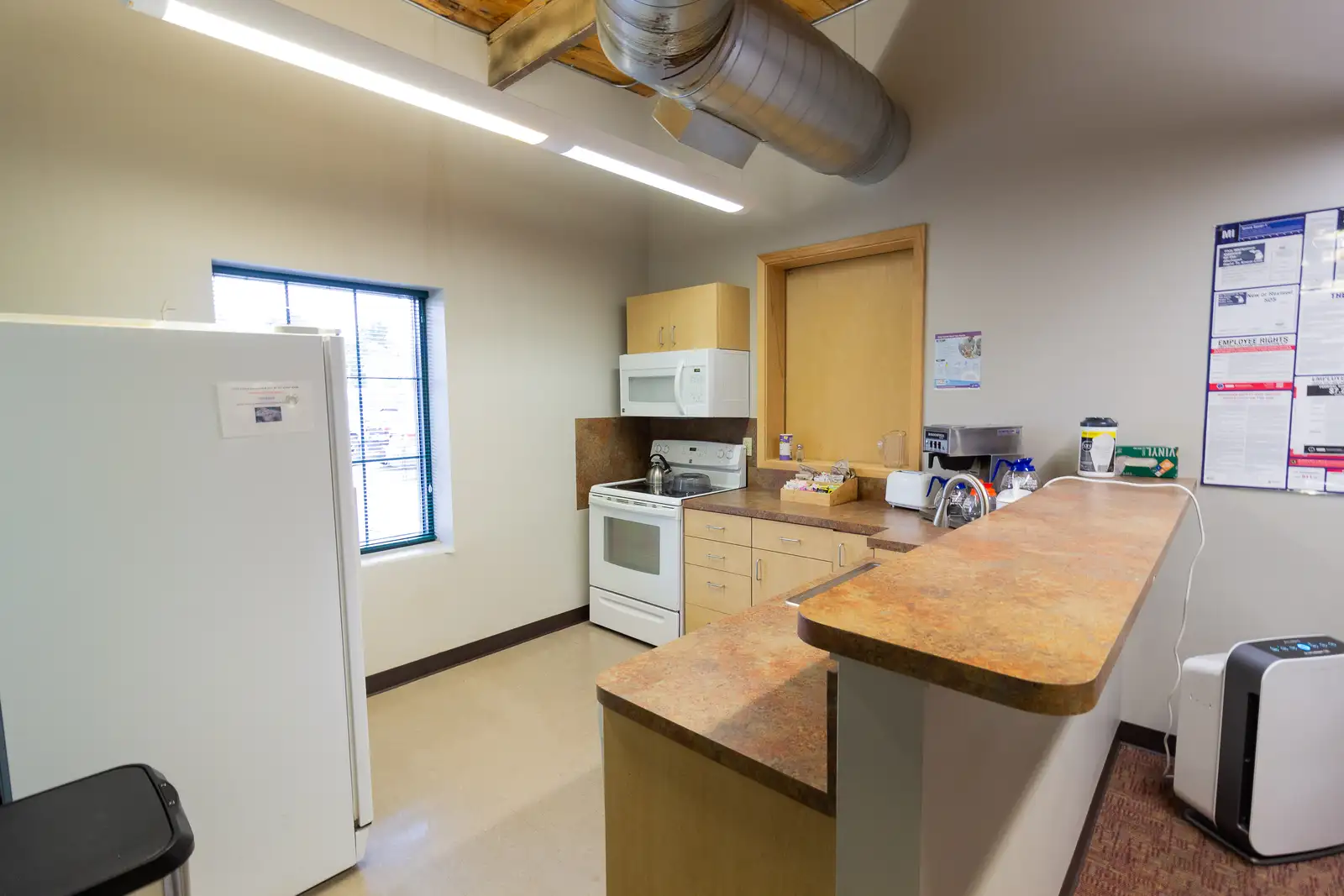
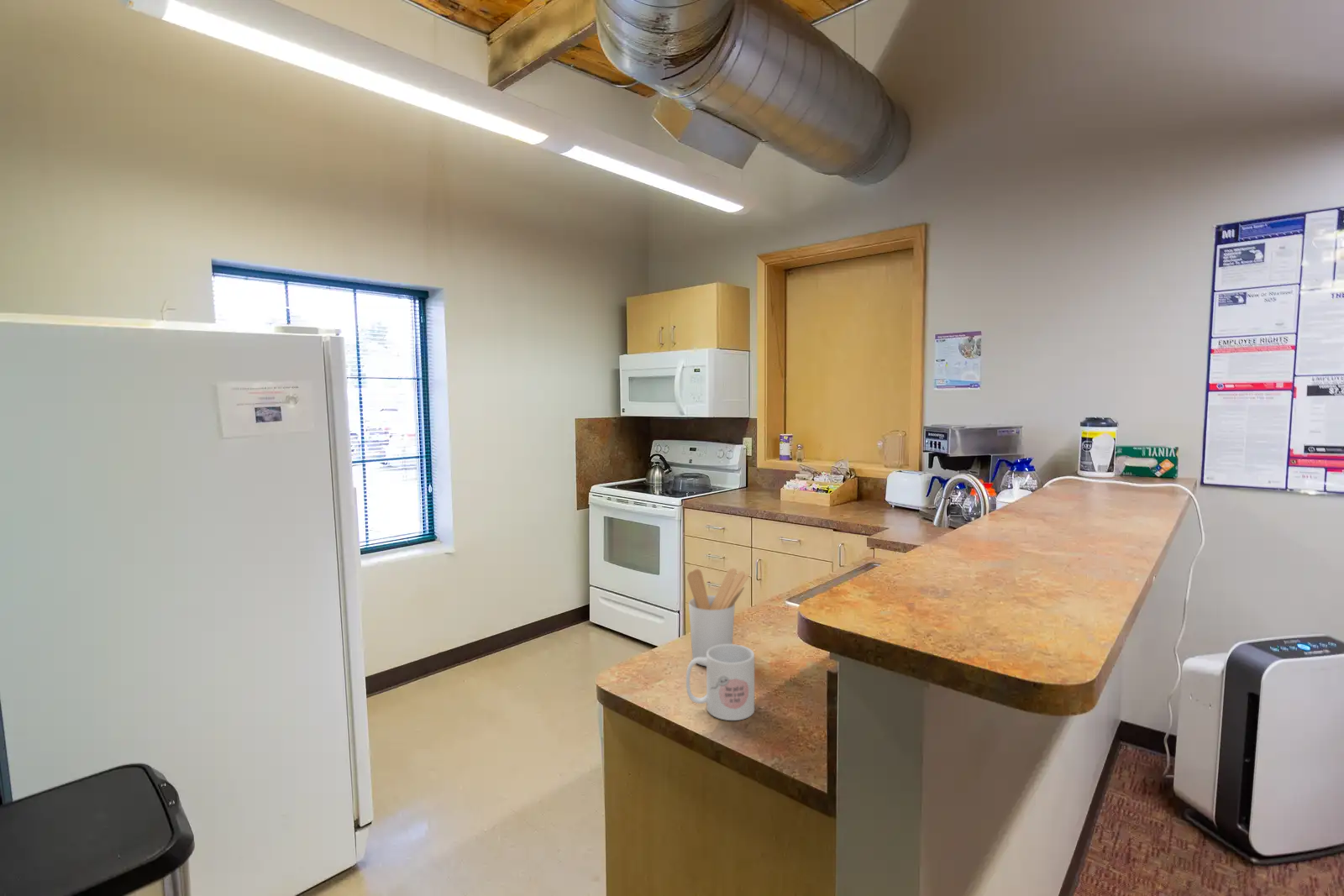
+ mug (720, 680)
+ utensil holder (720, 614)
